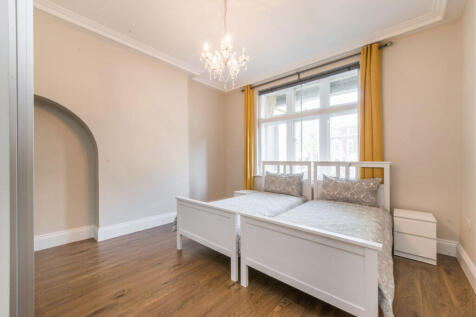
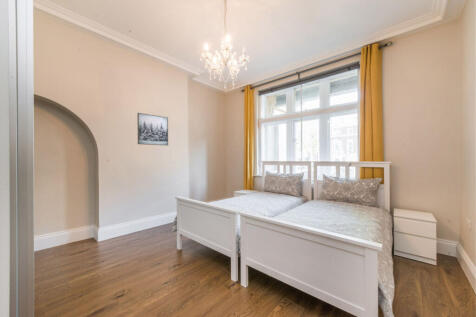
+ wall art (153, 130)
